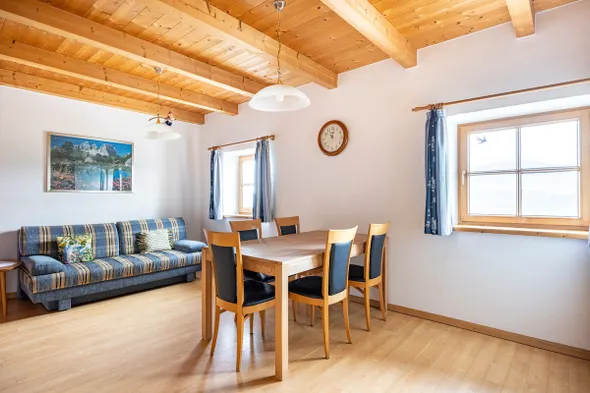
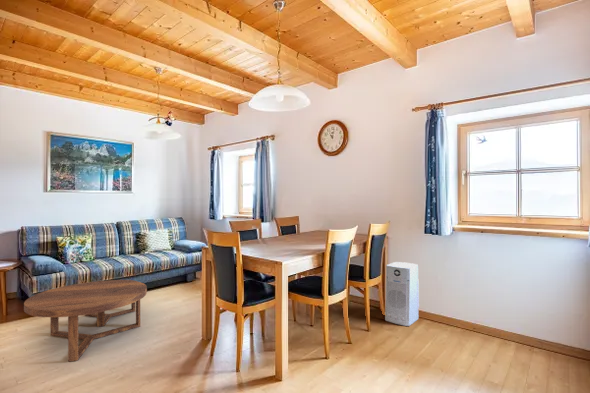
+ air purifier (402, 292)
+ coffee table (97, 308)
